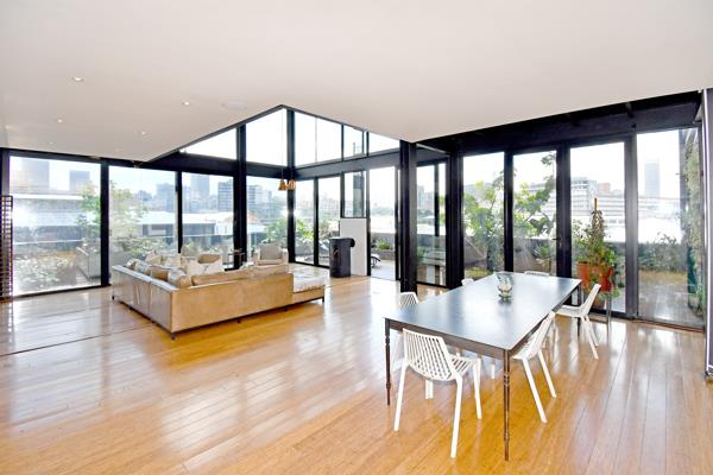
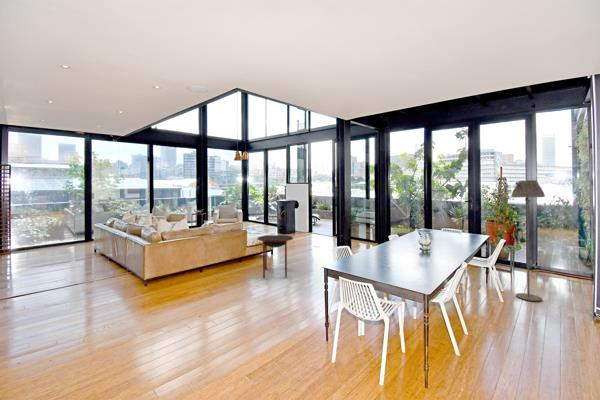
+ floor lamp (528, 239)
+ side table (275, 247)
